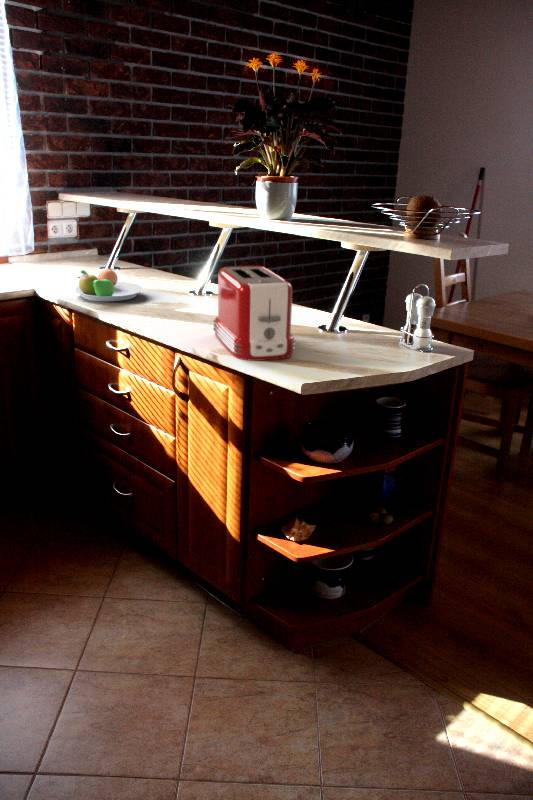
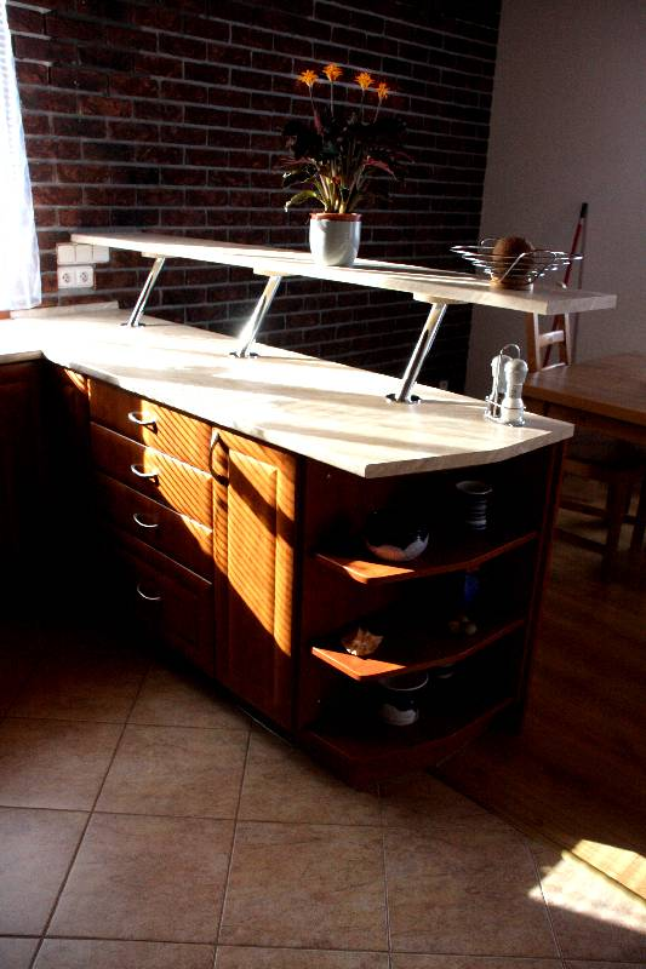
- fruit bowl (106, 282)
- toaster (253, 309)
